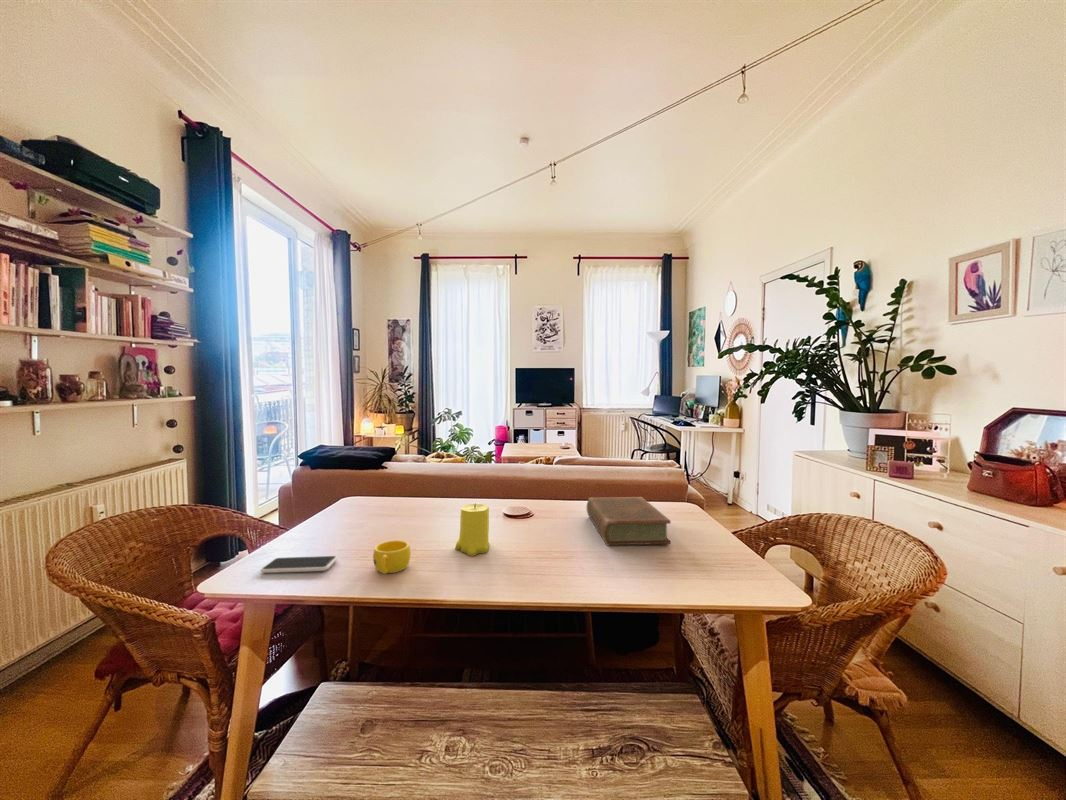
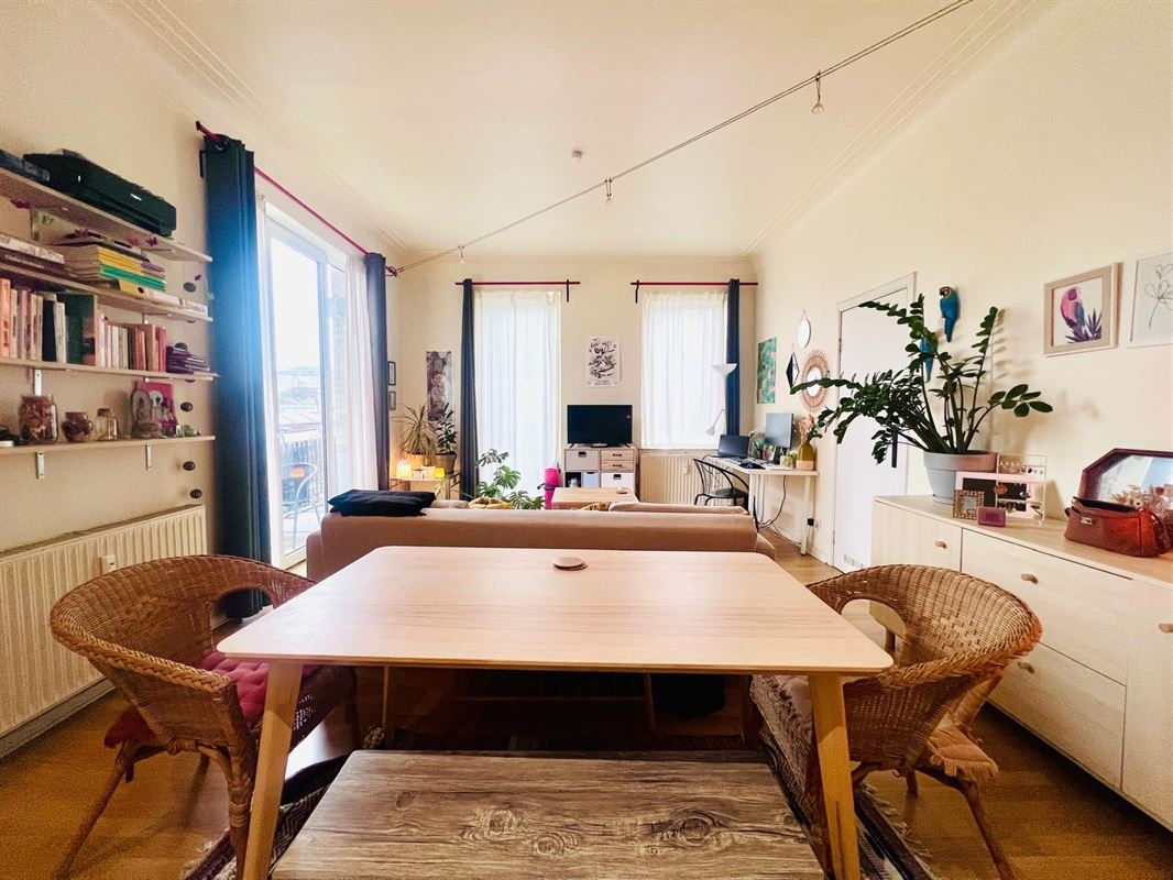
- cup (390, 558)
- candle (475, 525)
- smartphone (300, 564)
- book (624, 518)
